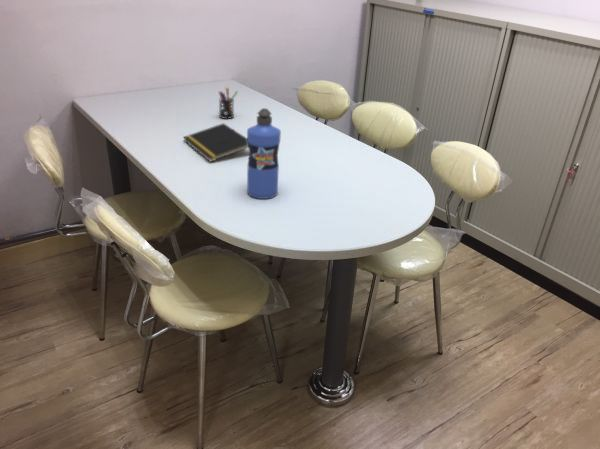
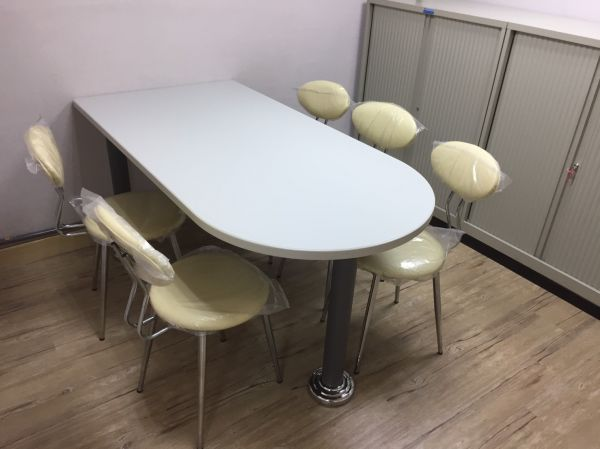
- water bottle (263, 152)
- notepad (217, 141)
- pen holder (228, 101)
